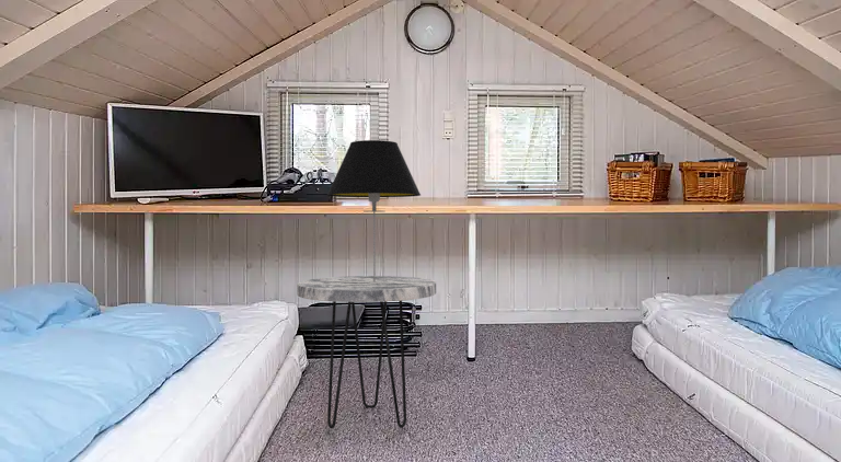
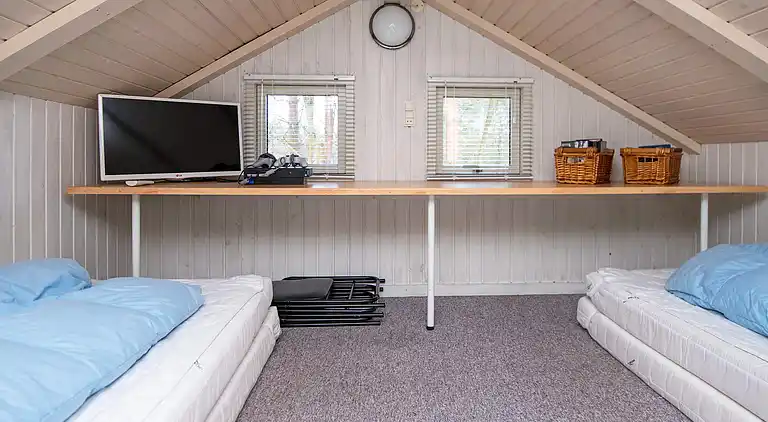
- table lamp (373, 211)
- side table (359, 351)
